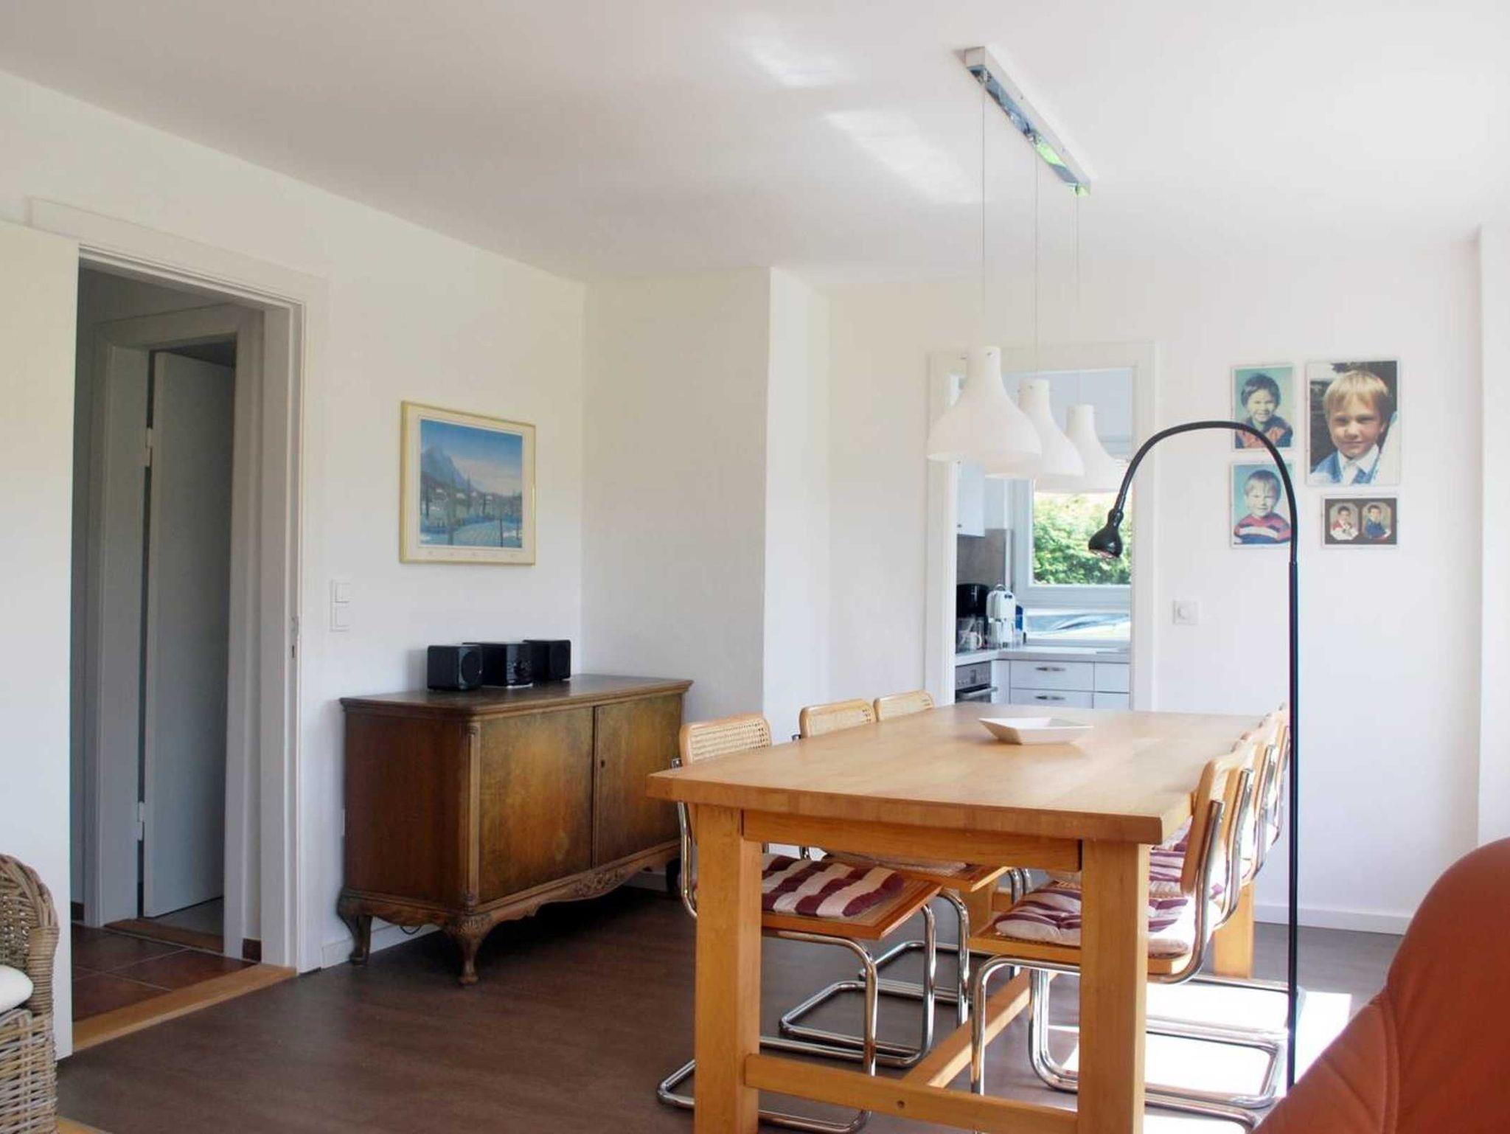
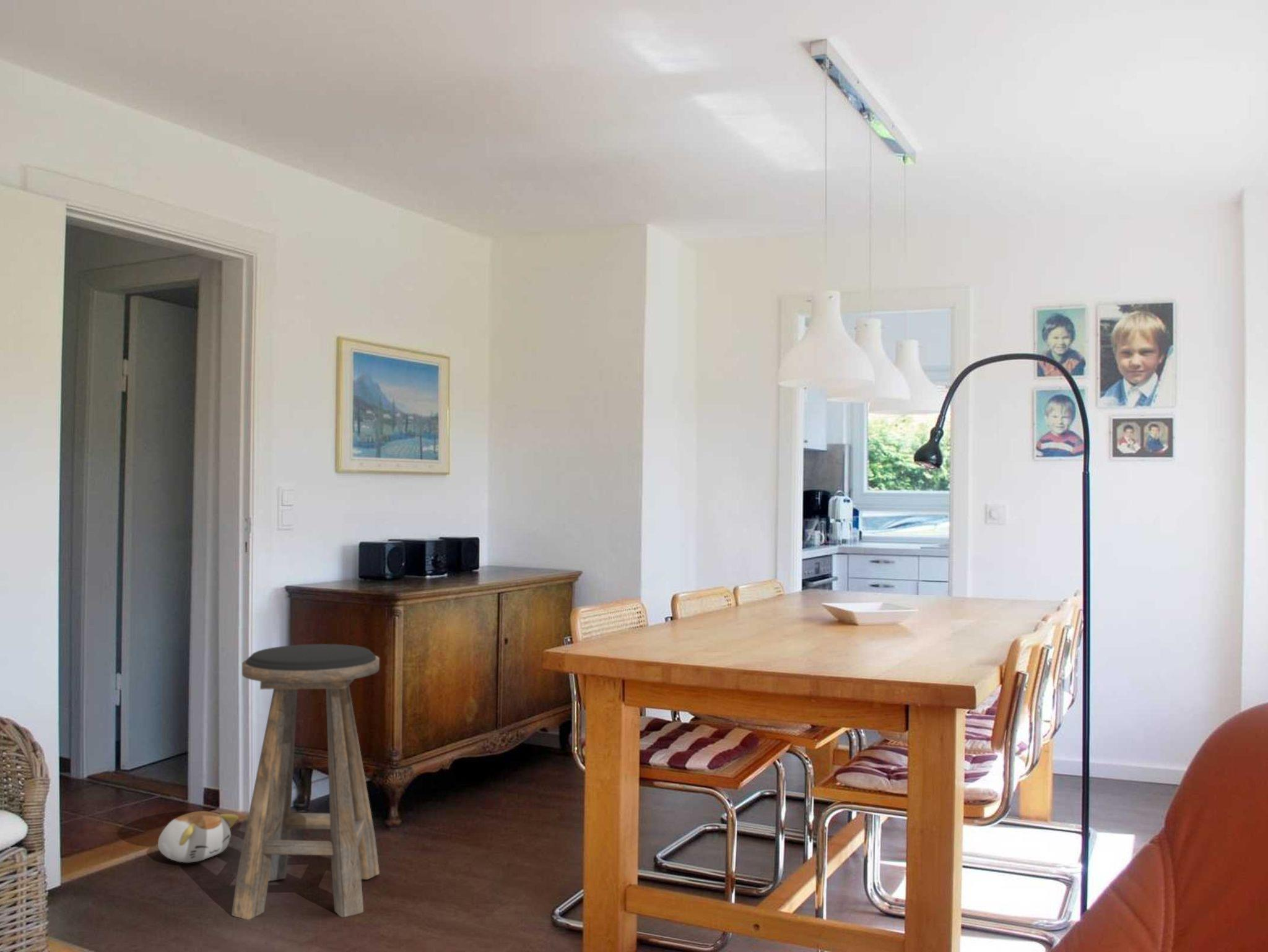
+ plush toy (189, 833)
+ stool (293, 771)
